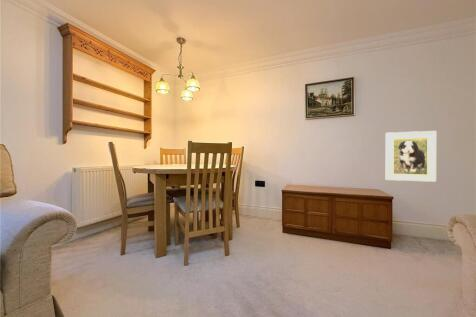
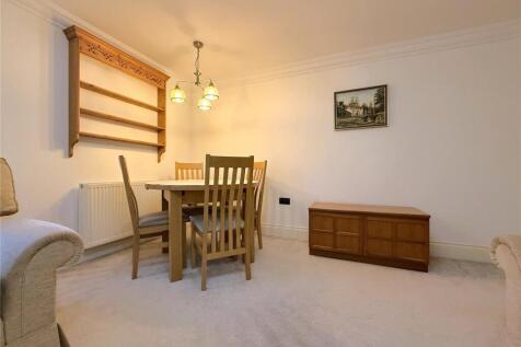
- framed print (409, 156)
